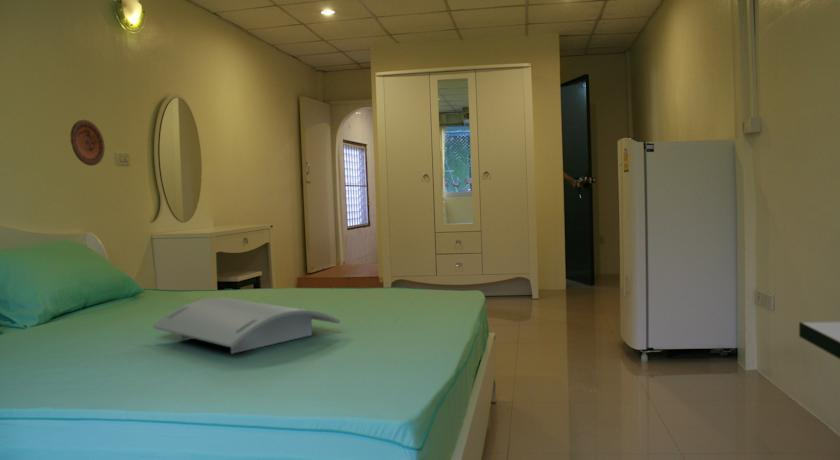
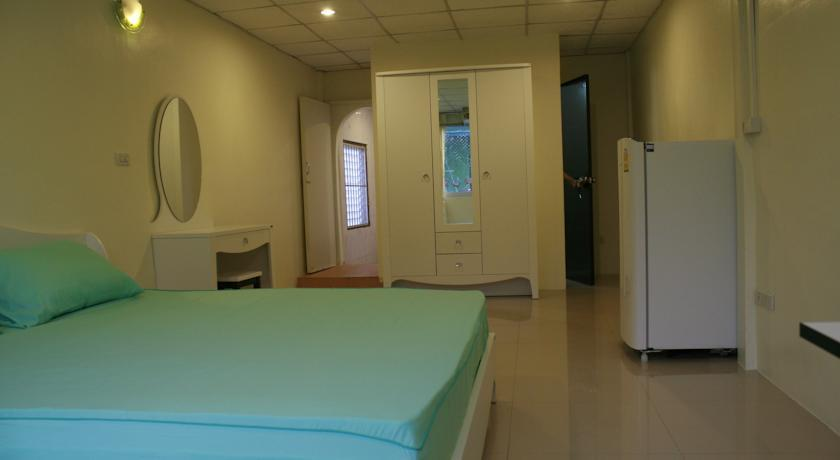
- serving tray (245, 321)
- decorative plate (87, 142)
